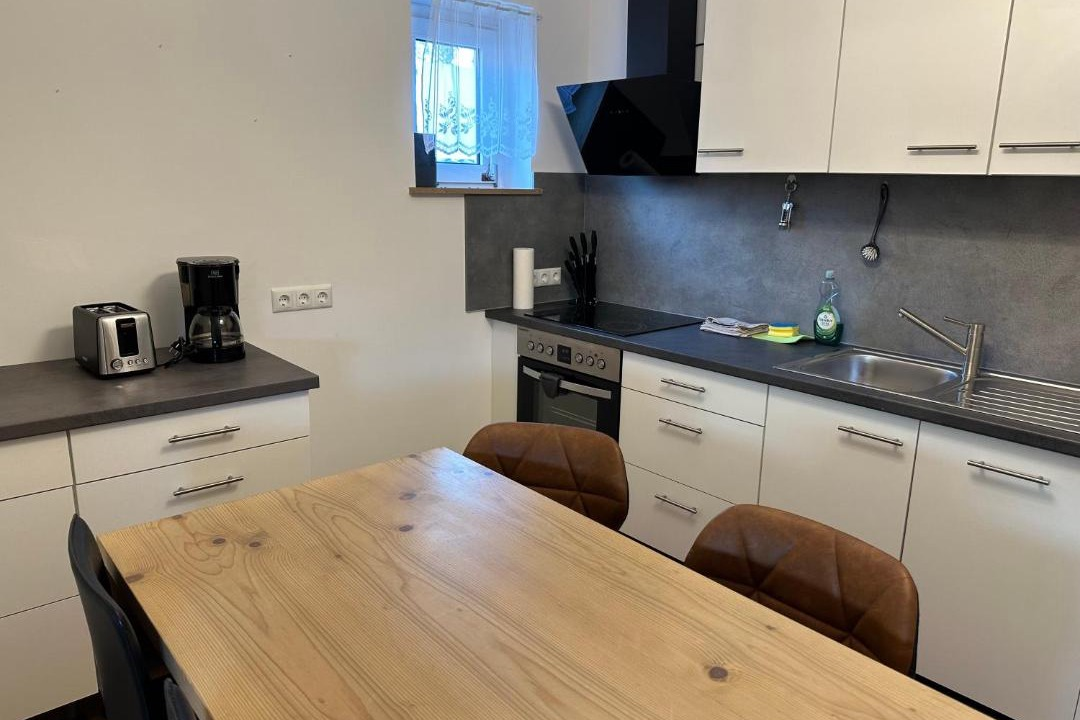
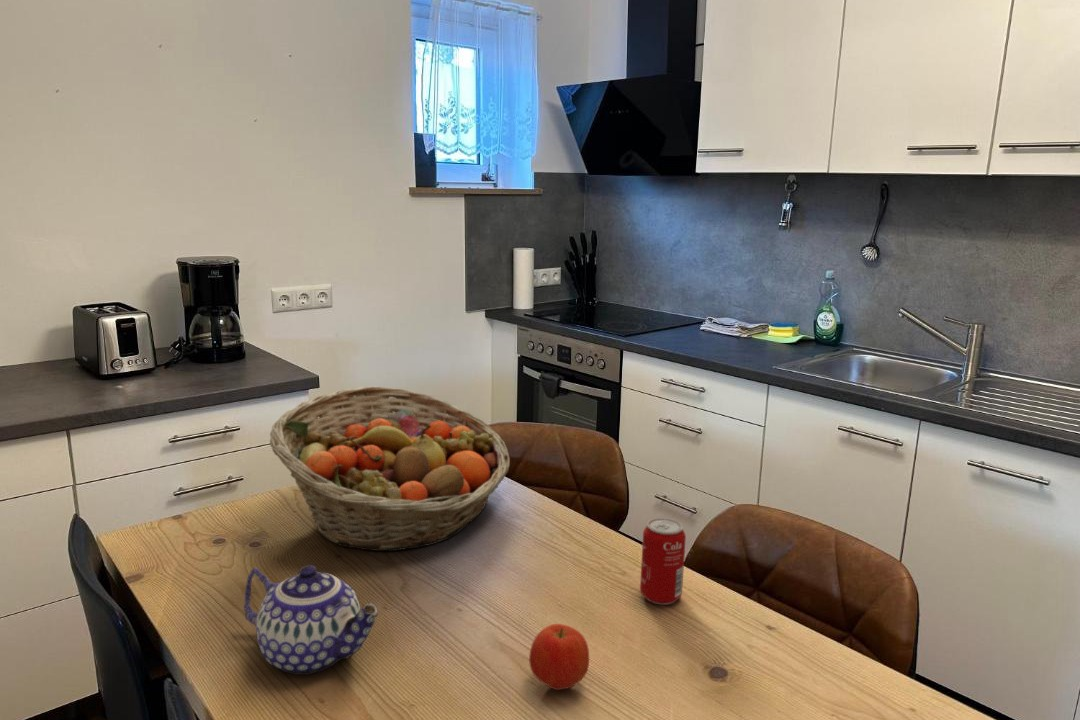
+ teapot (307, 610)
+ fruit basket (397, 460)
+ beverage can (662, 560)
+ apple (559, 655)
